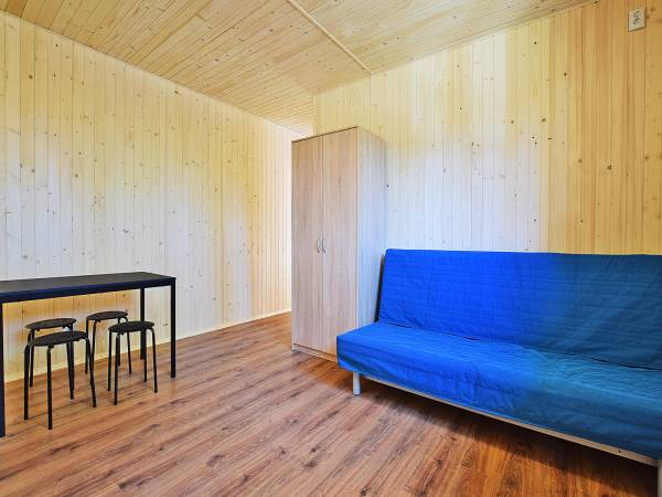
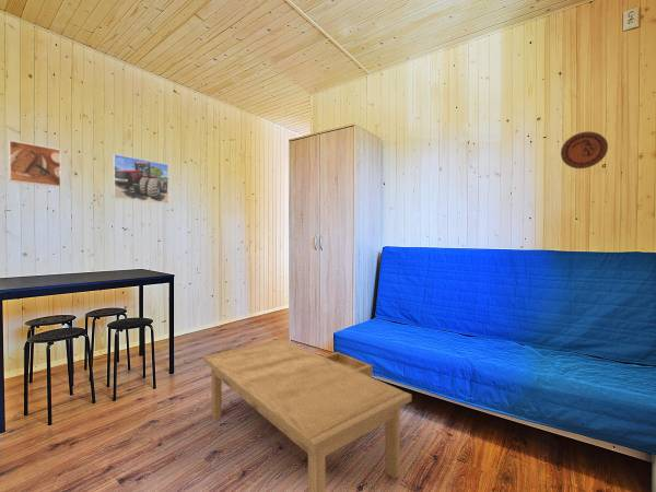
+ decorative plate (583, 150)
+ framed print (35, 164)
+ coffee table (292, 407)
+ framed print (142, 179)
